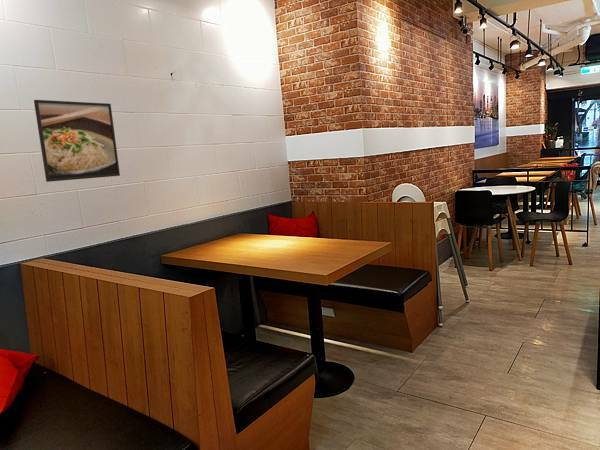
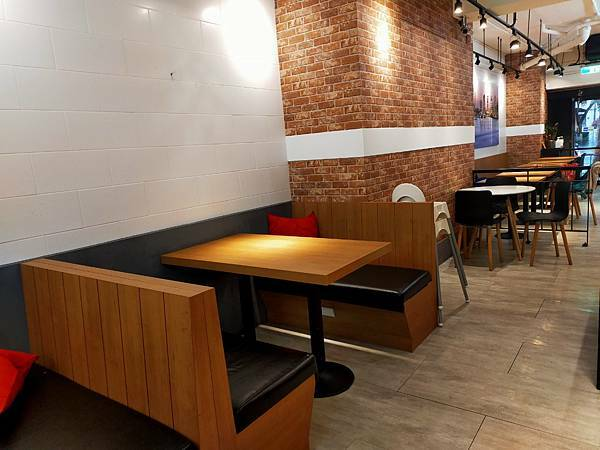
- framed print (80, 140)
